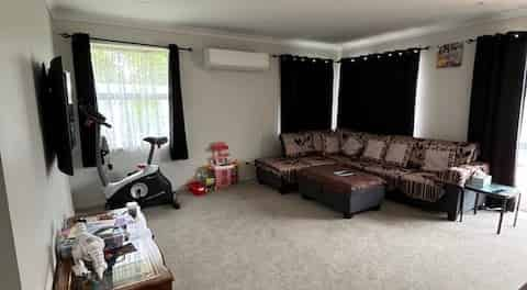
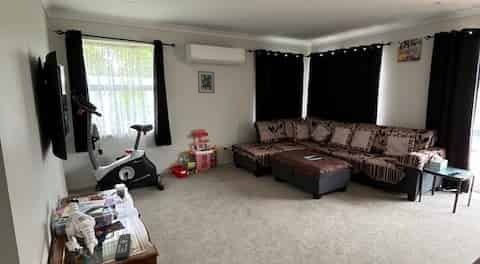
+ wall art (206, 82)
+ remote control (123, 246)
